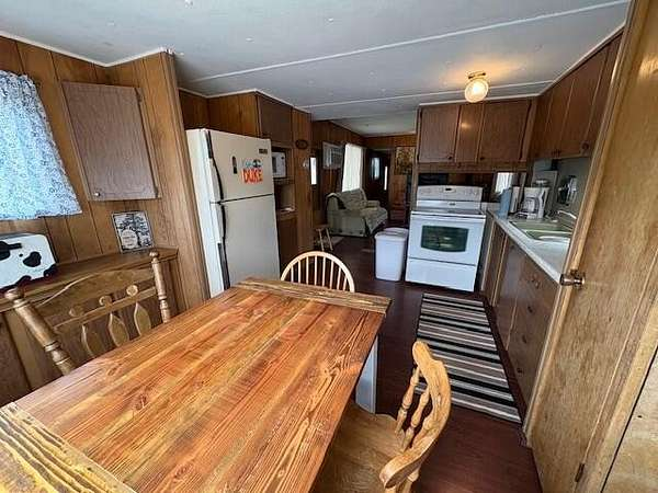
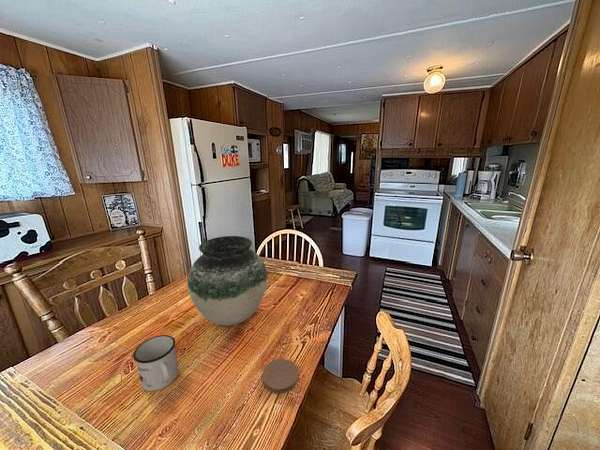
+ mug (159, 365)
+ coaster (280, 375)
+ vase (229, 281)
